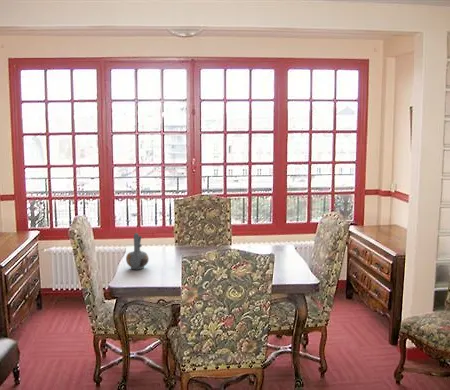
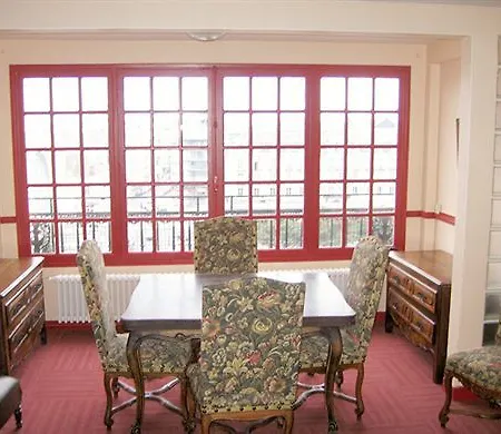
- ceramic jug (137, 250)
